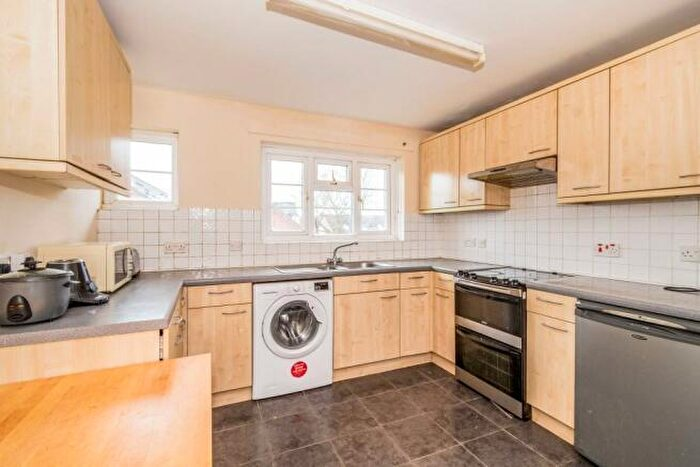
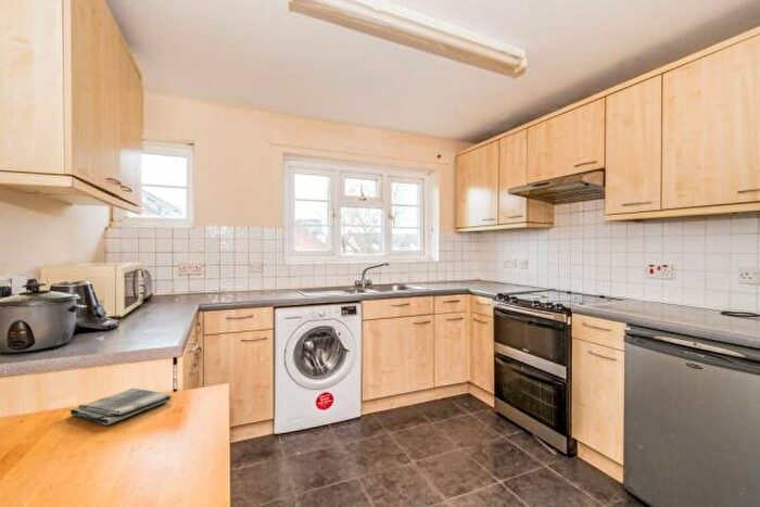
+ dish towel (122, 403)
